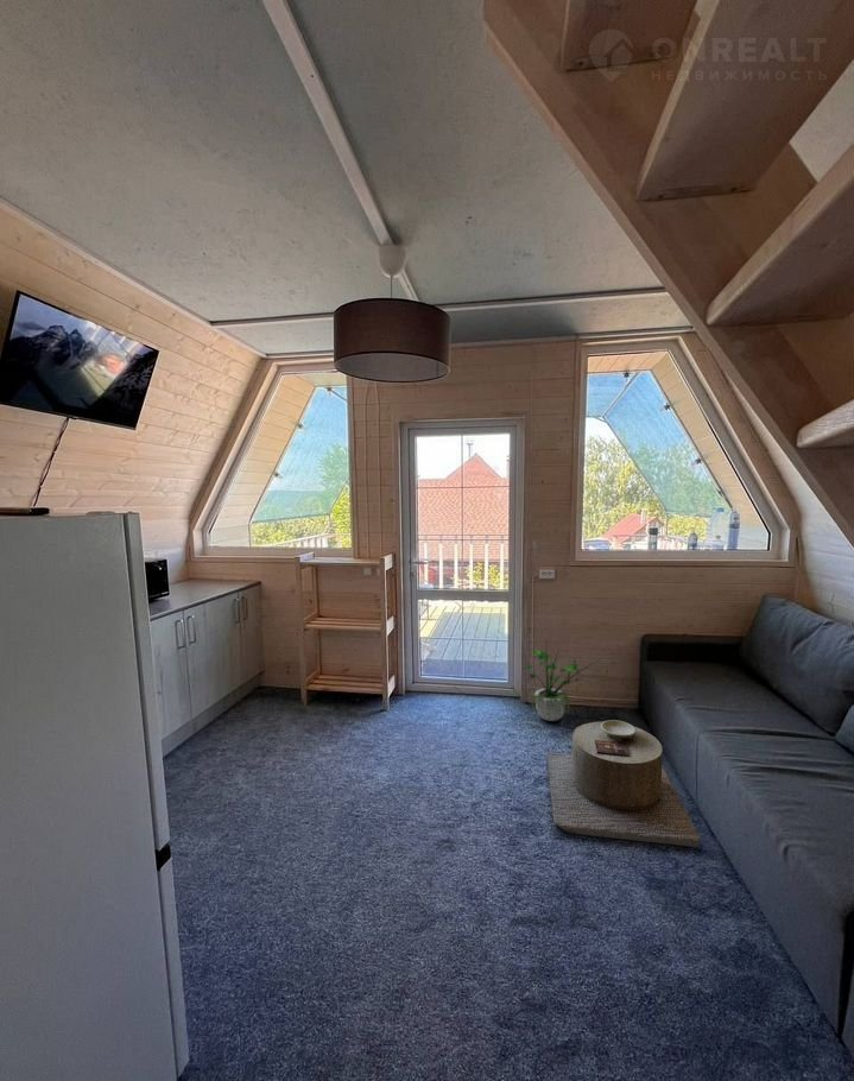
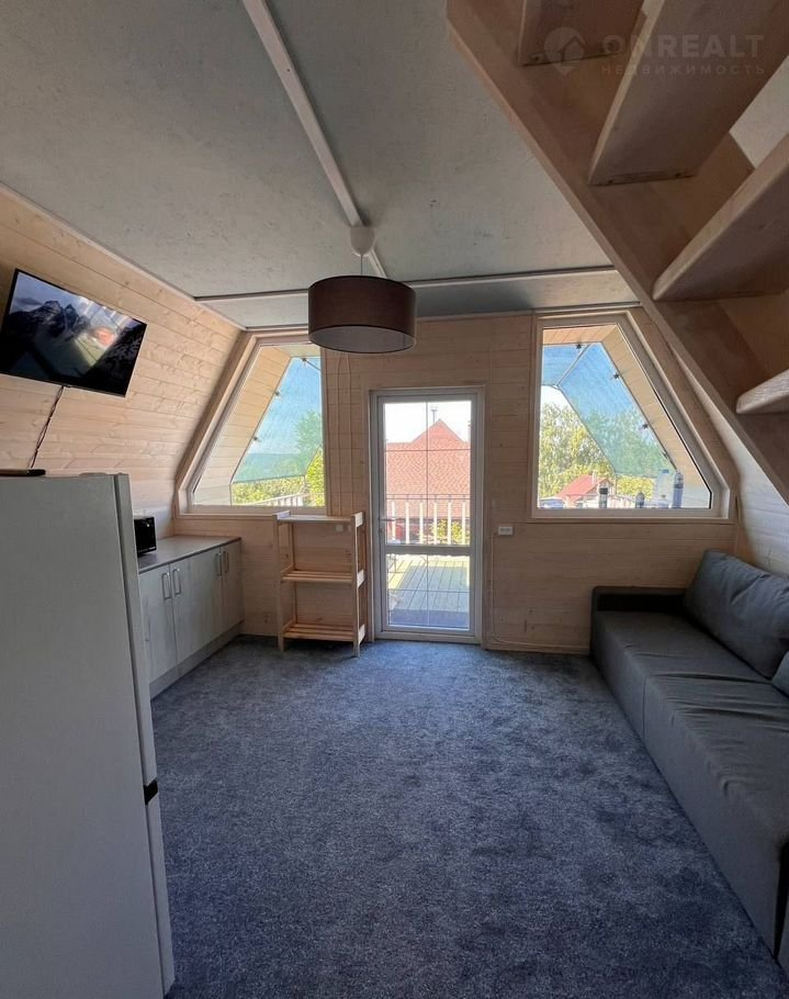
- side table (612, 765)
- potted plant (562, 677)
